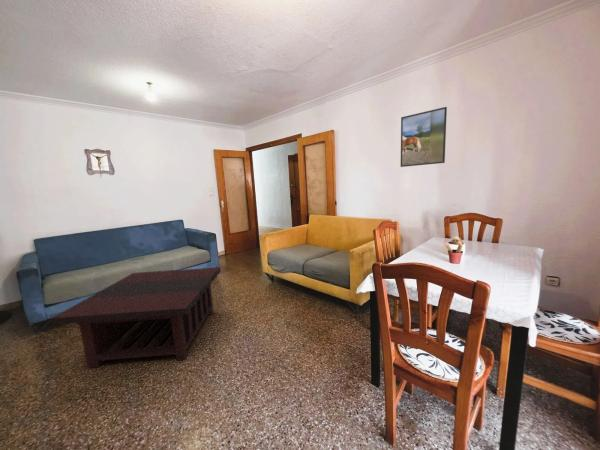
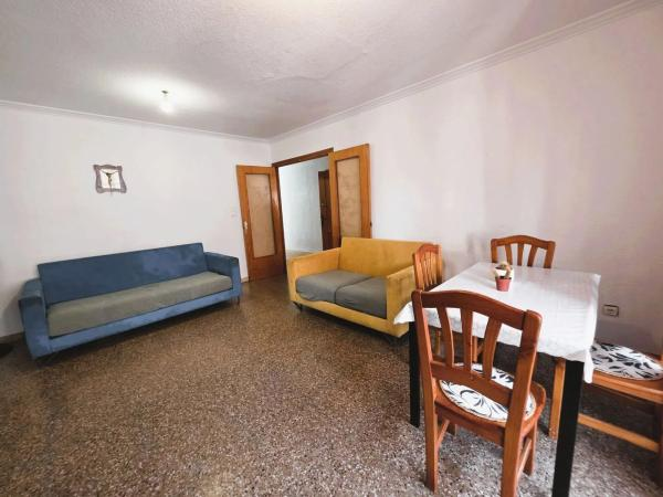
- coffee table (157, 311)
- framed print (422, 139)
